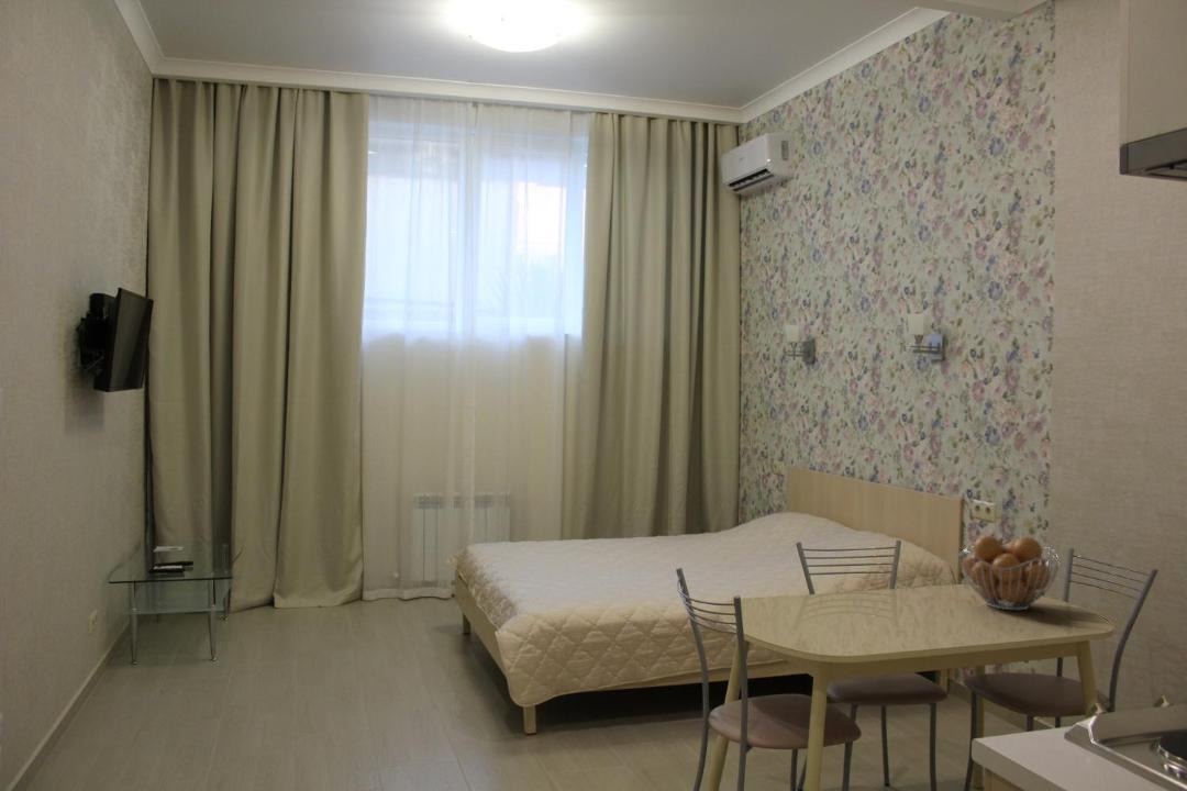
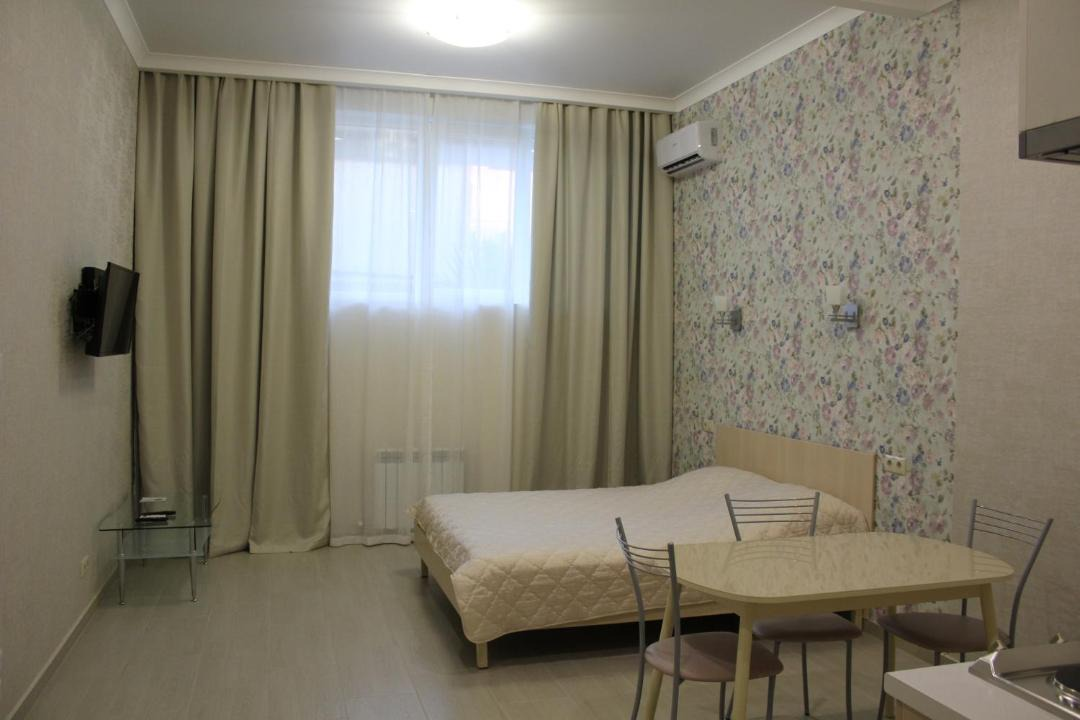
- fruit basket (1008, 570)
